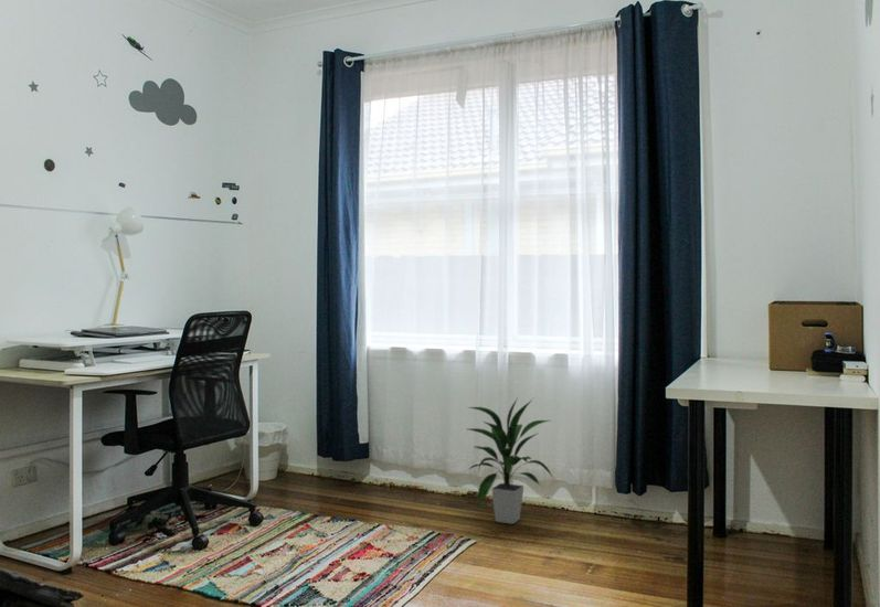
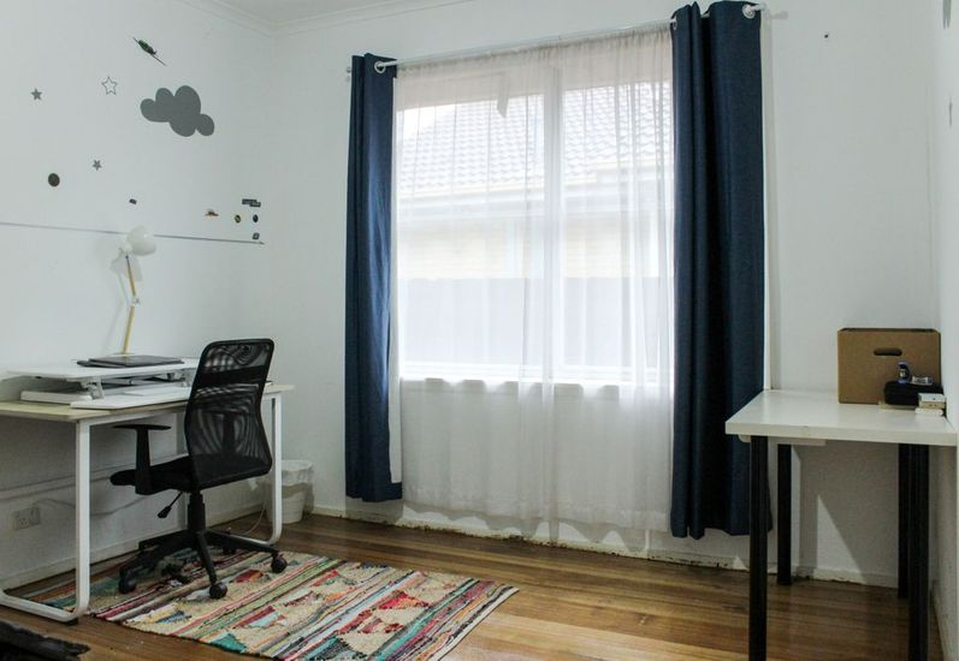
- indoor plant (503, 458)
